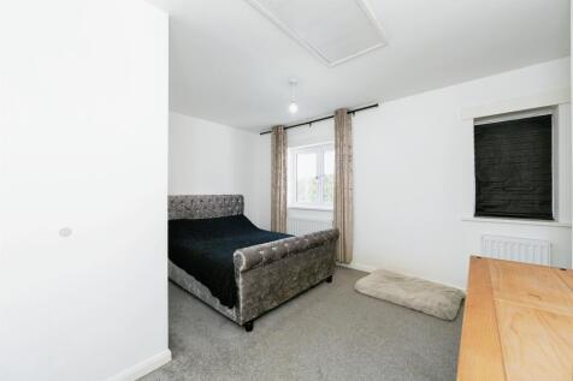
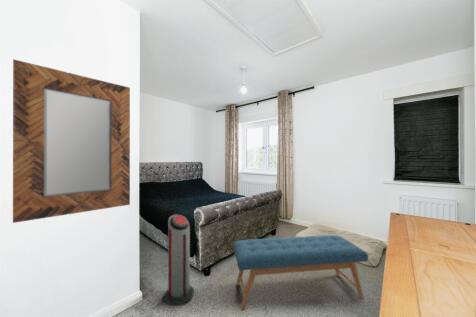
+ air purifier (179, 255)
+ bench (296, 266)
+ home mirror (80, 144)
